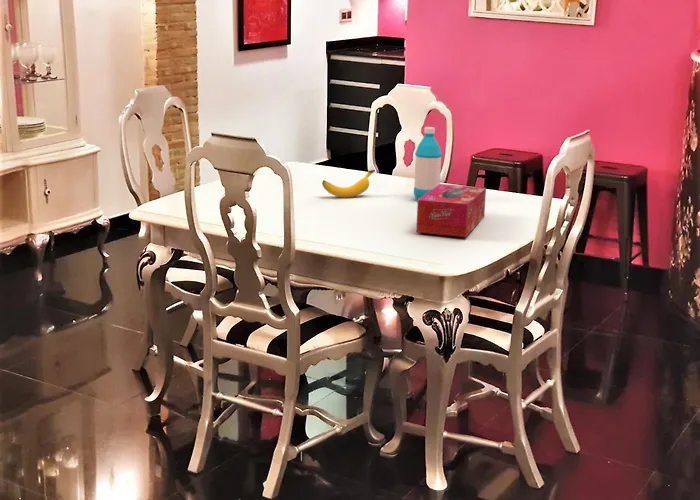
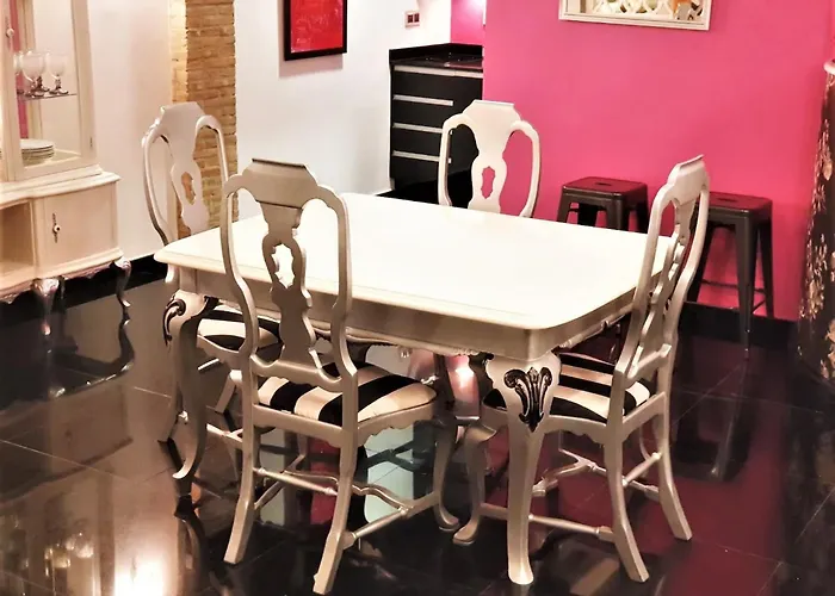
- tissue box (452, 209)
- banana (350, 186)
- water bottle (428, 163)
